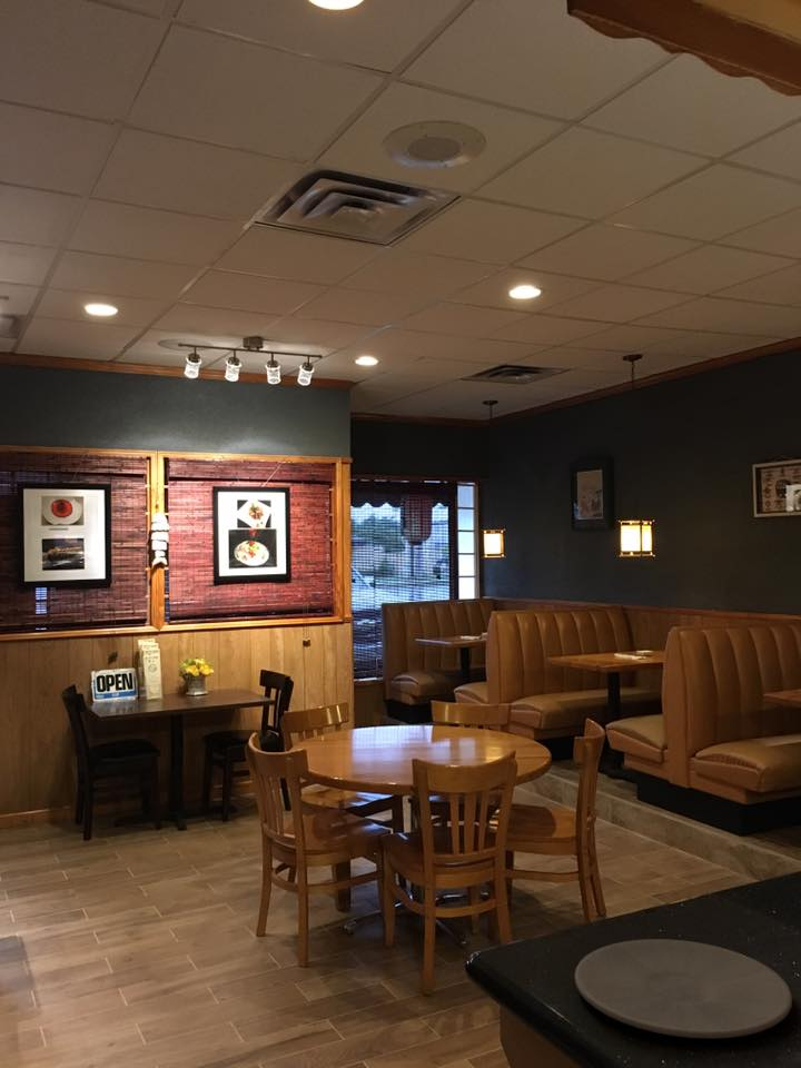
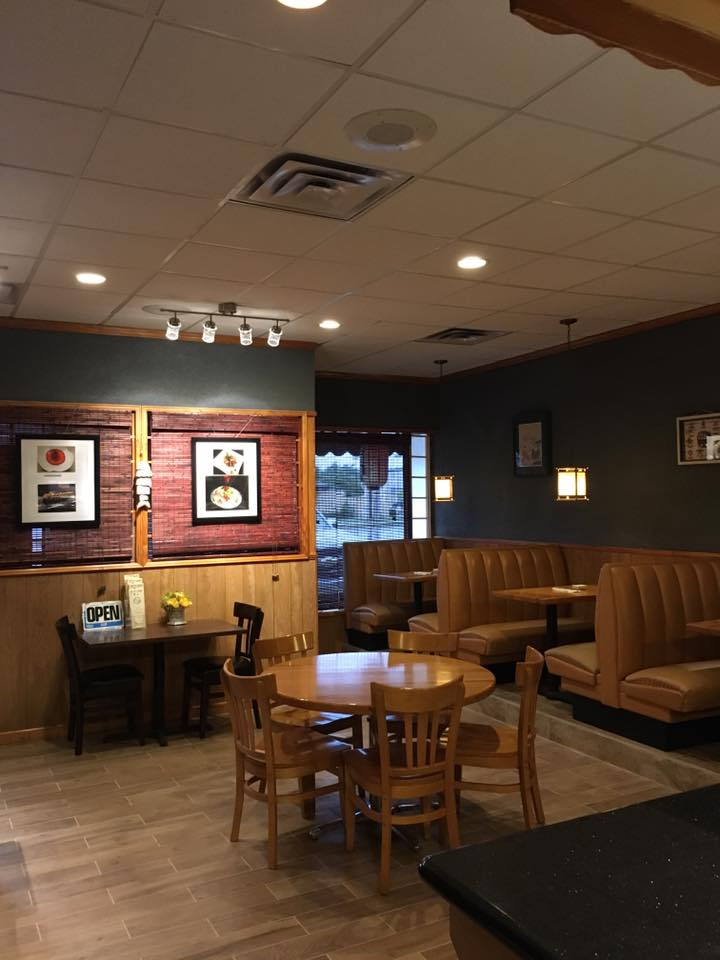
- plate (680, 987)
